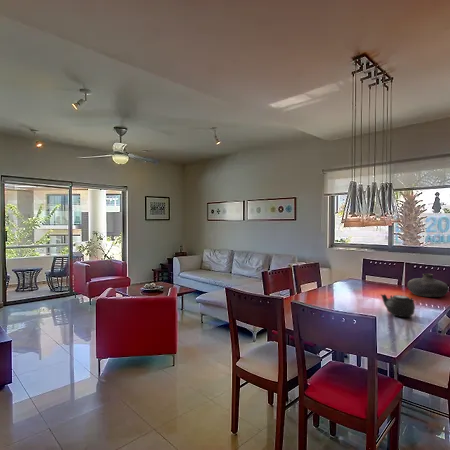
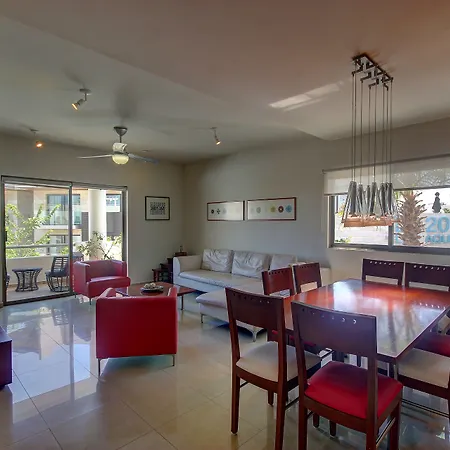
- teapot (397, 305)
- vase (427, 284)
